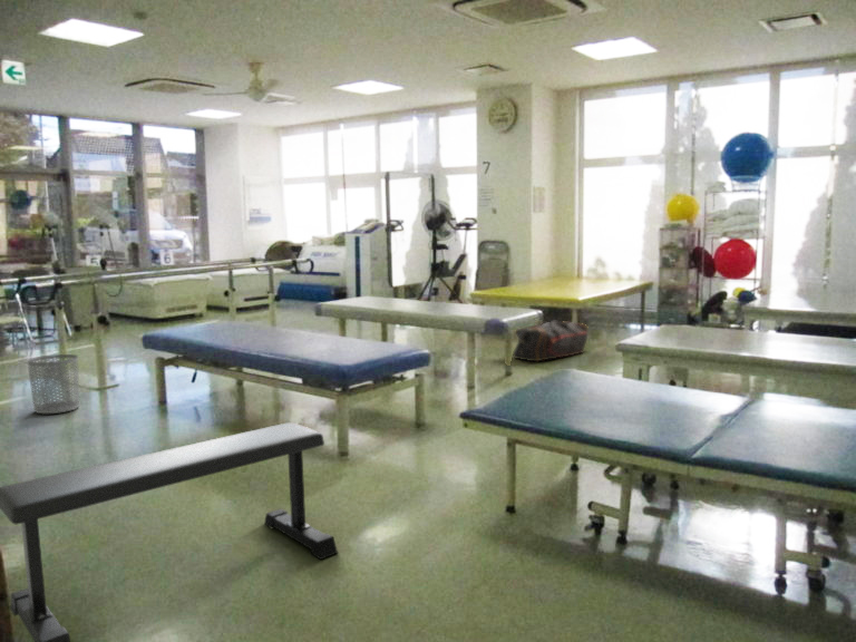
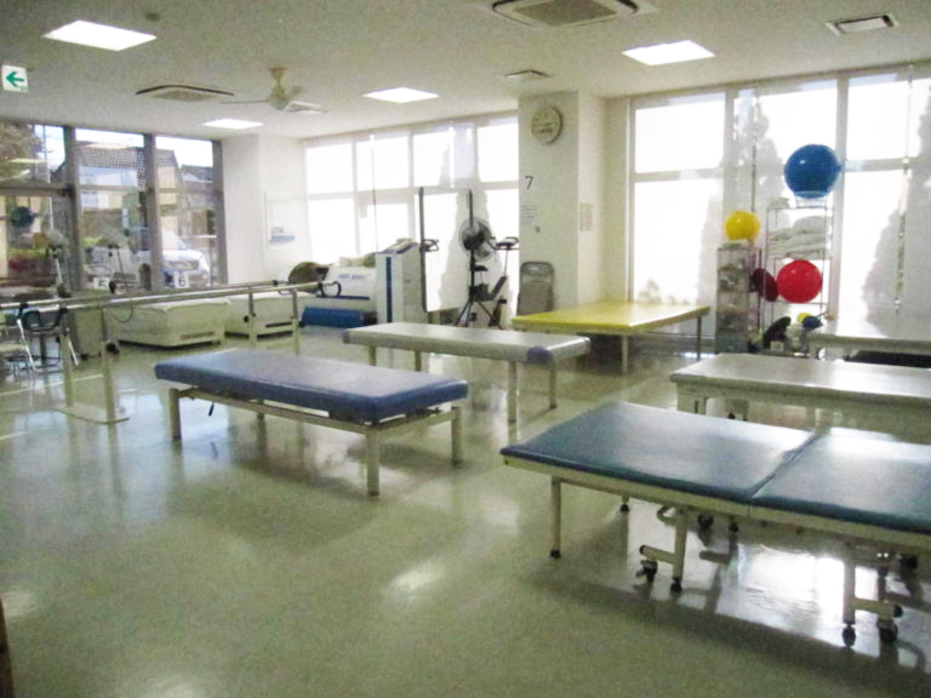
- duffel bag (547, 338)
- fitness bench (172, 484)
- waste bin (55, 383)
